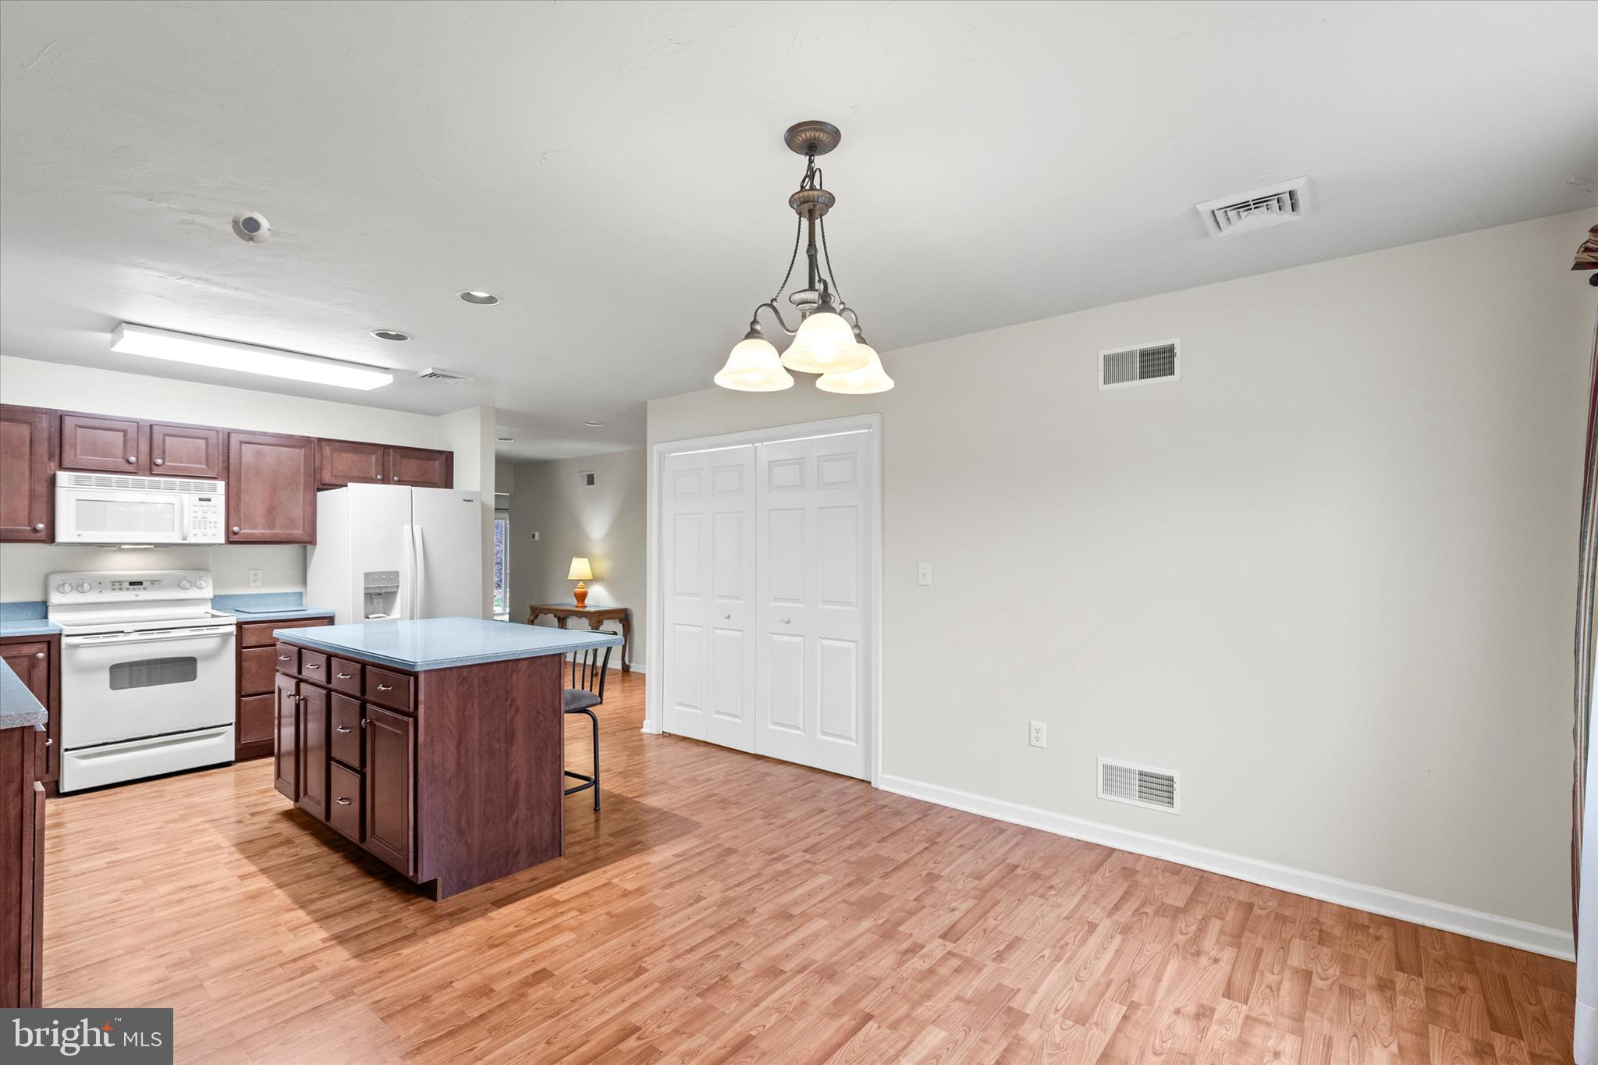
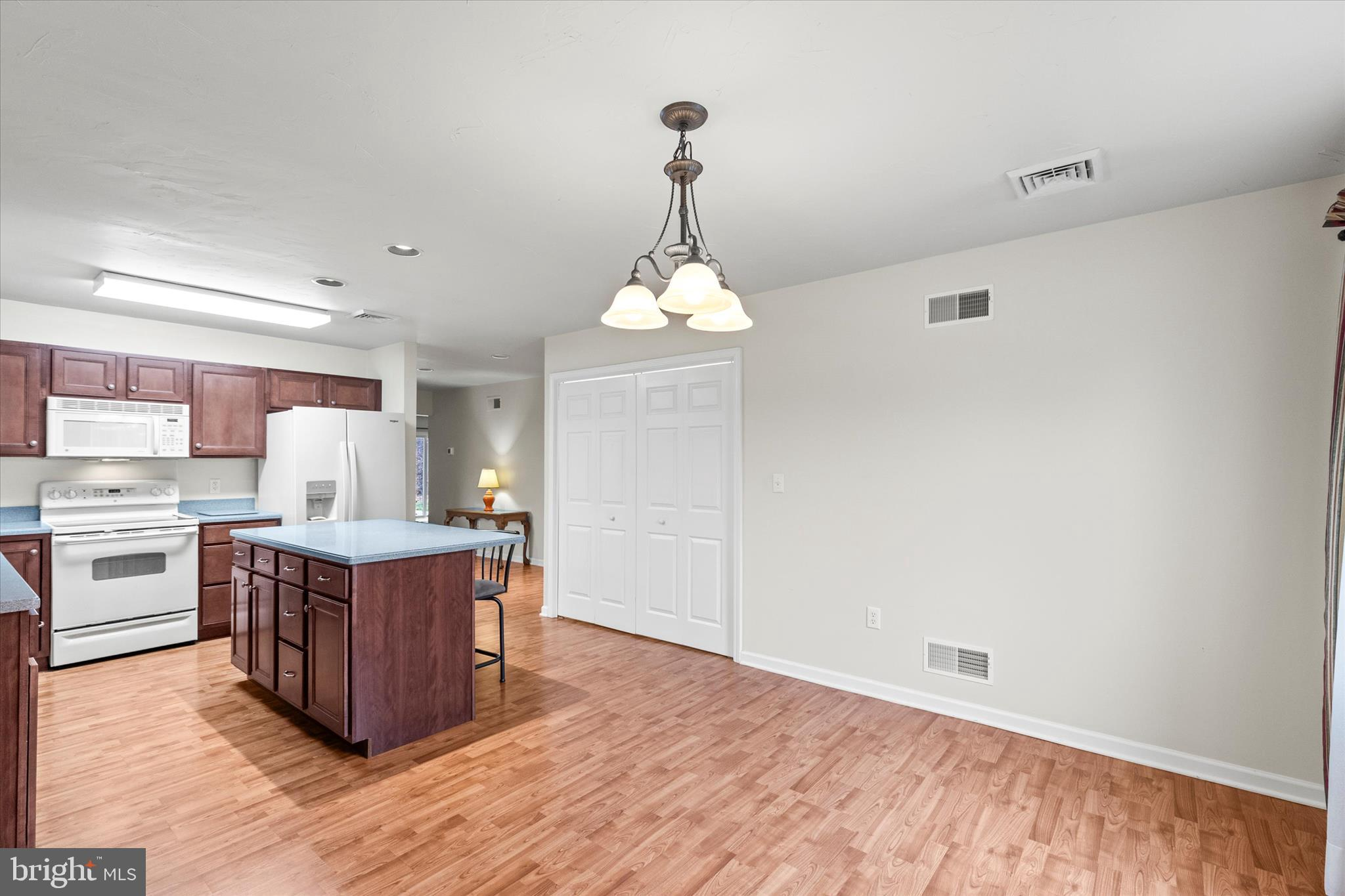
- smoke detector (251, 226)
